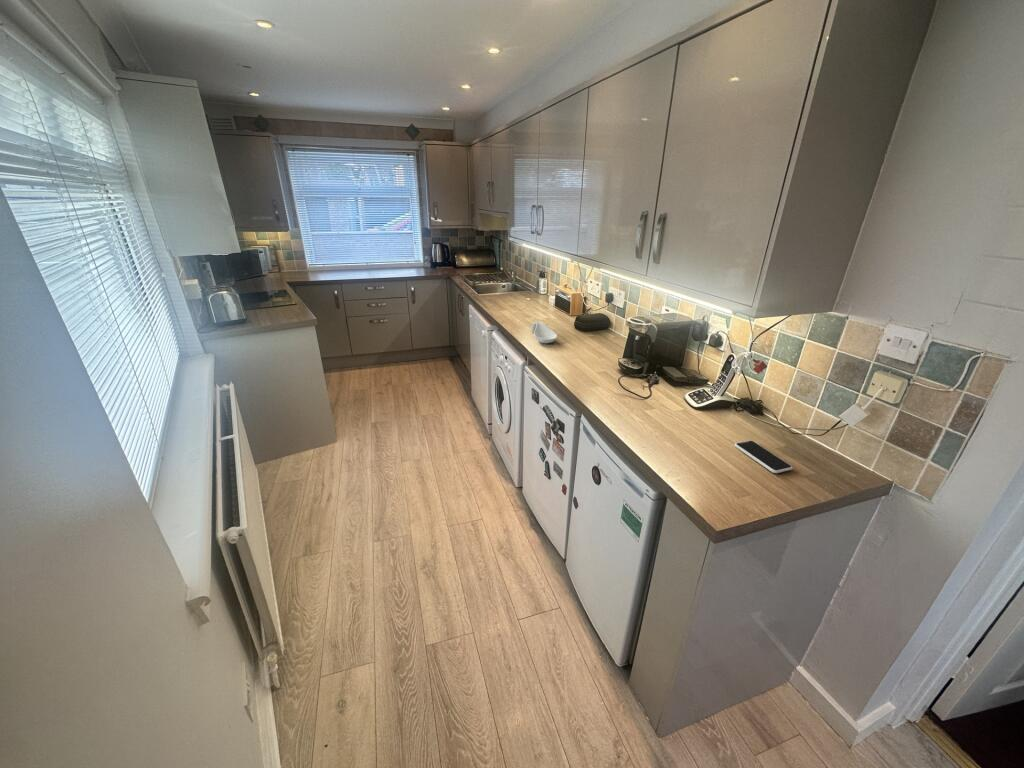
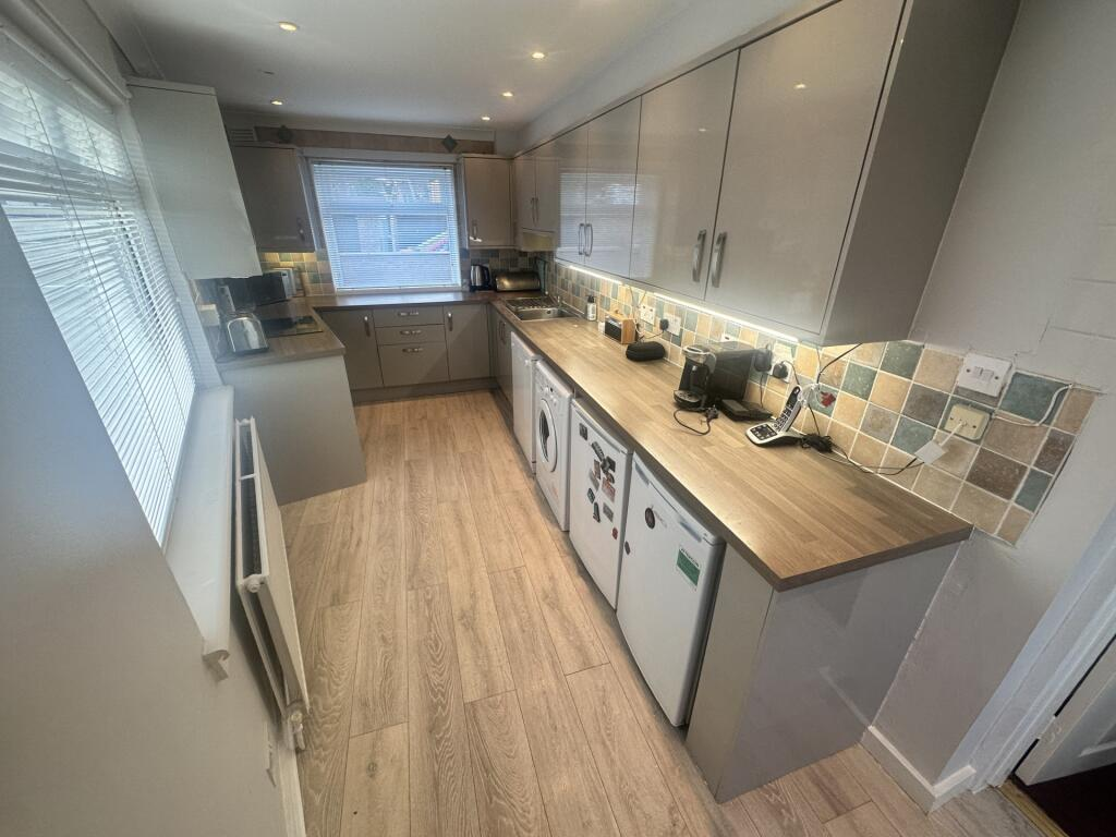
- smartphone (762, 455)
- spoon rest (541, 331)
